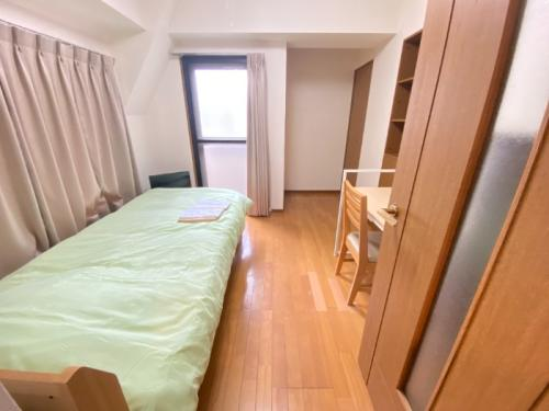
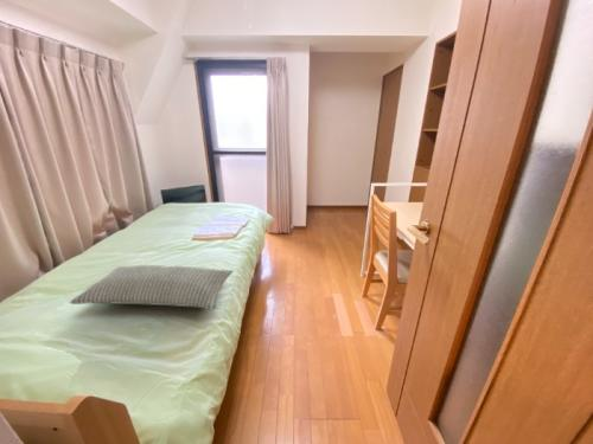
+ pillow (160, 285)
